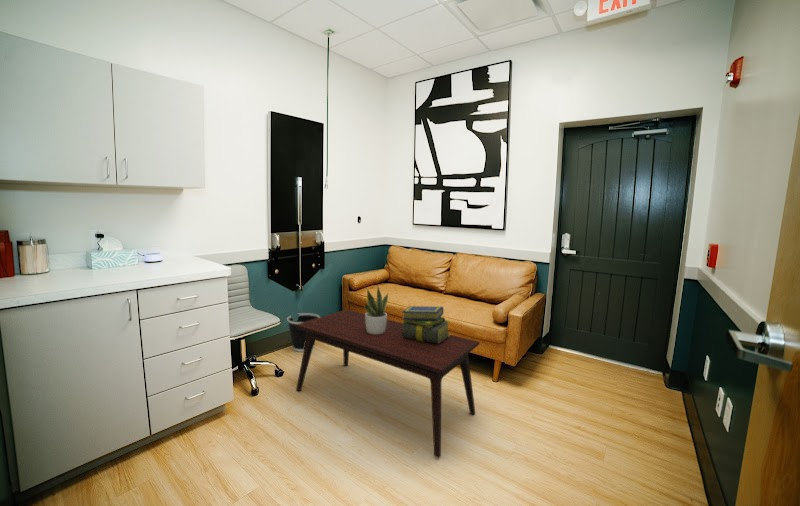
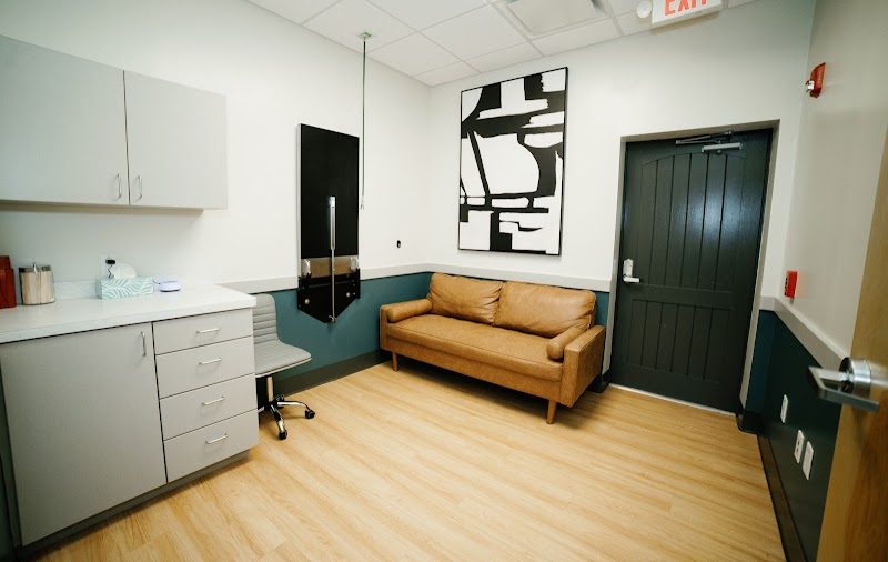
- potted plant (377, 307)
- coffee table (382, 362)
- wastebasket (303, 332)
- stack of books (424, 322)
